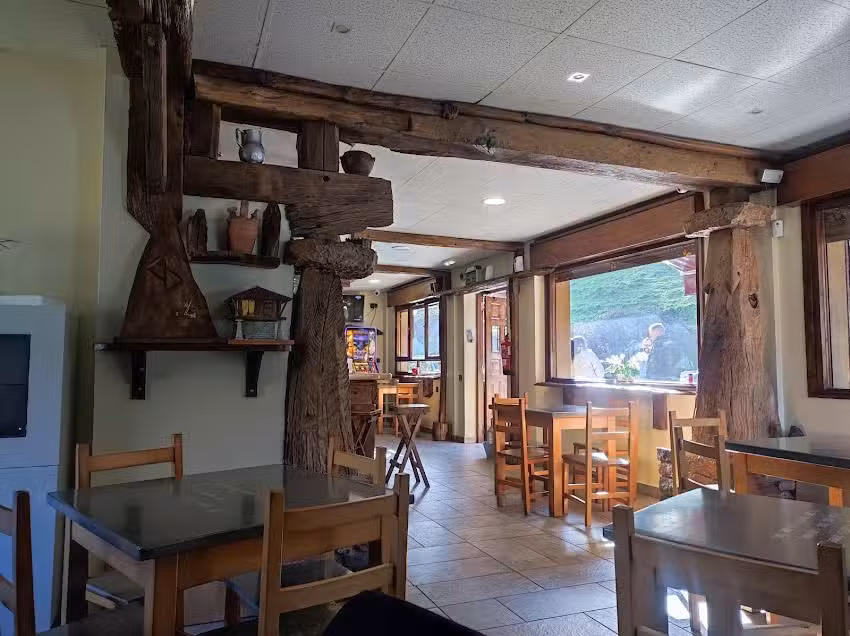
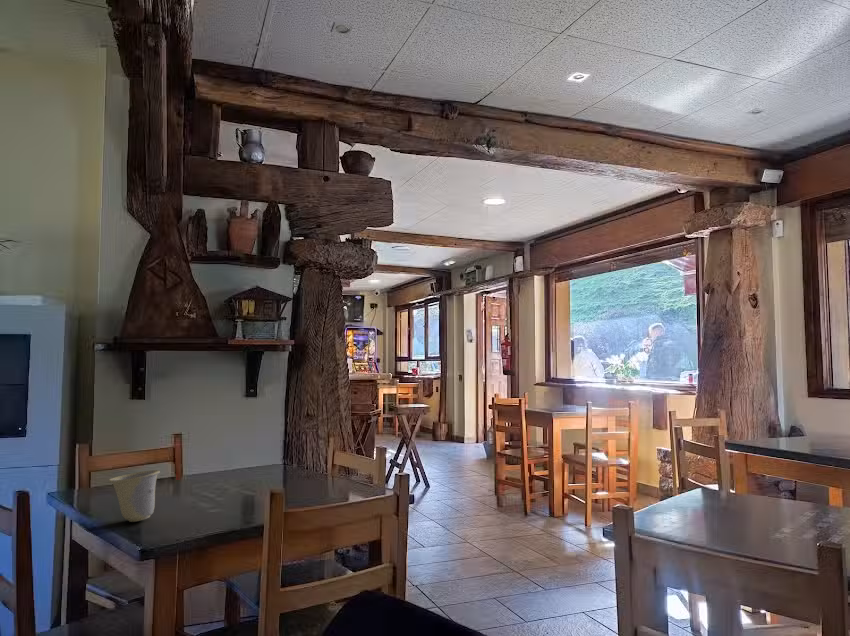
+ cup (134, 496)
